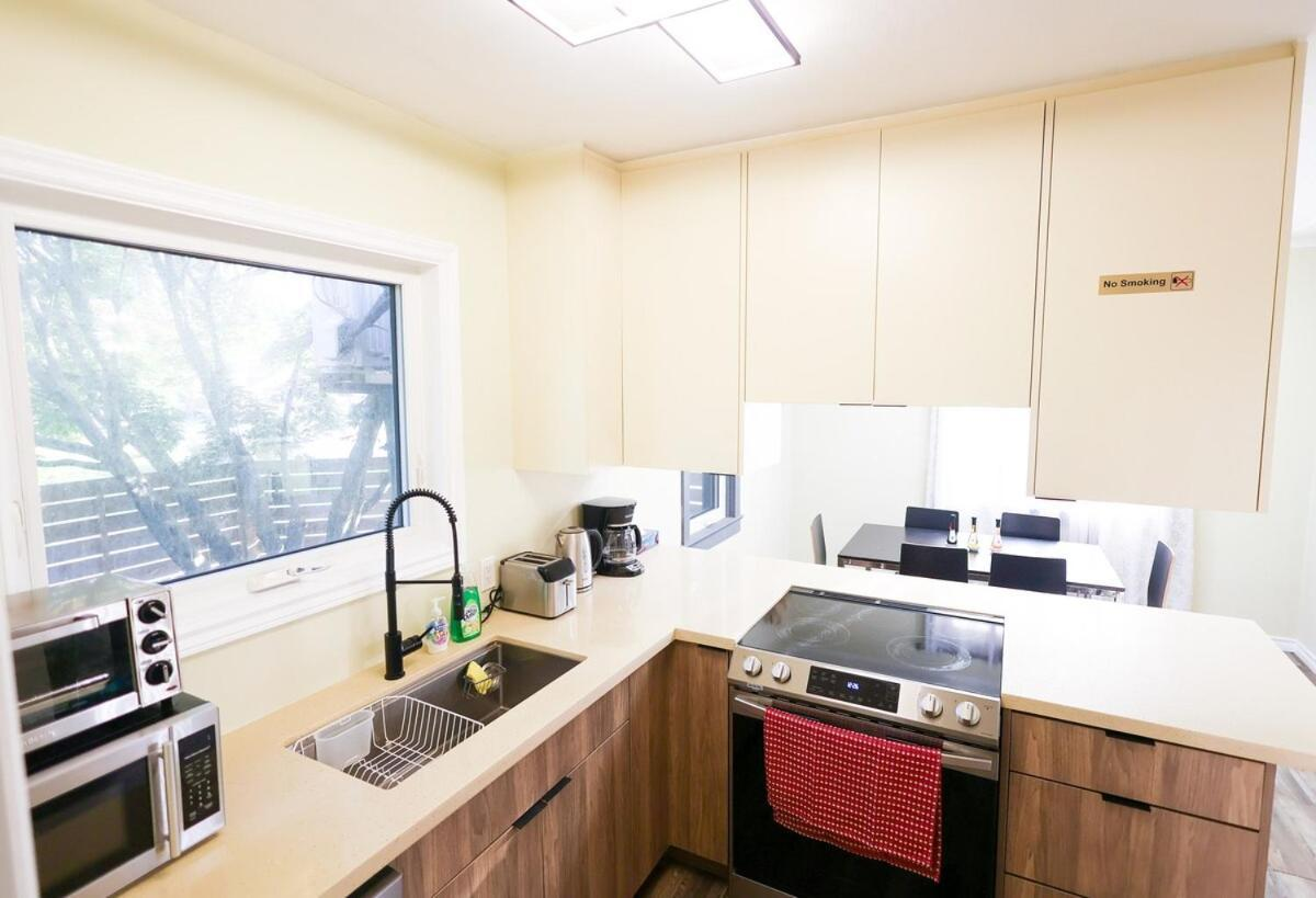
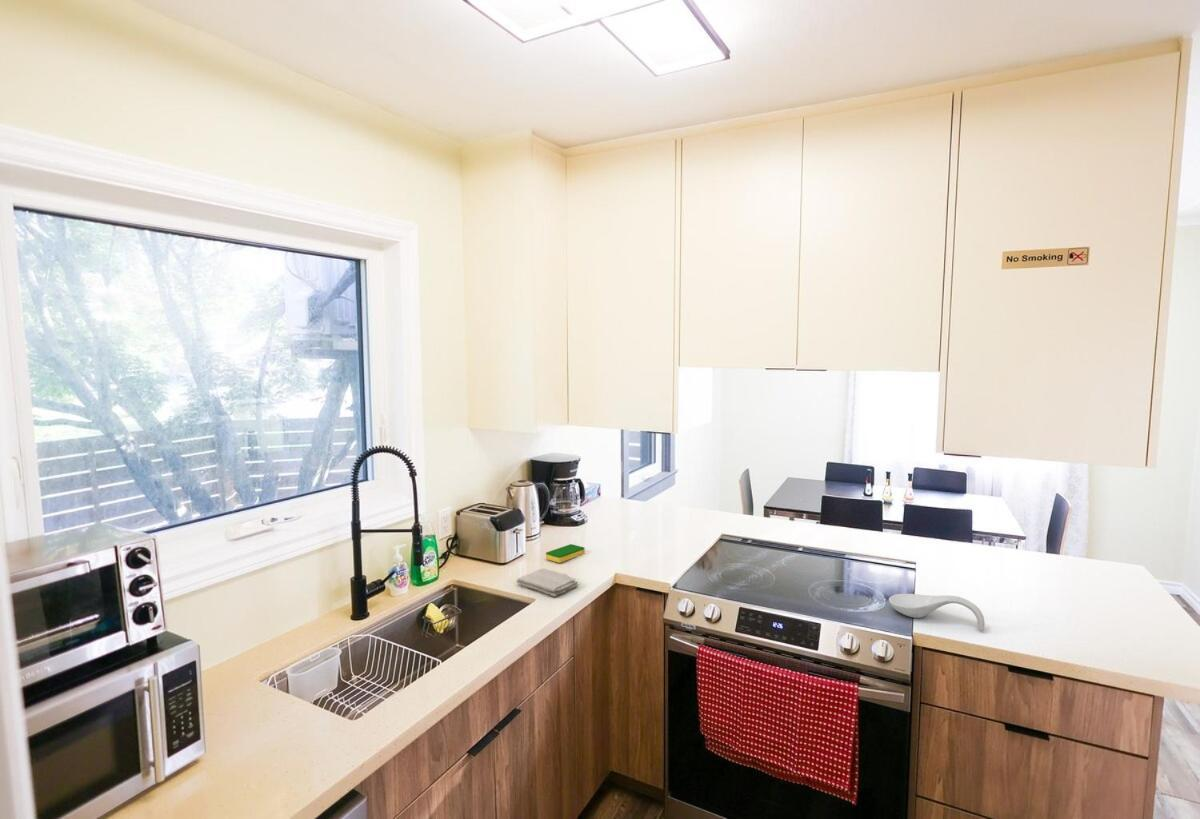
+ washcloth (547, 581)
+ spoon rest (935, 606)
+ dish sponge (565, 553)
